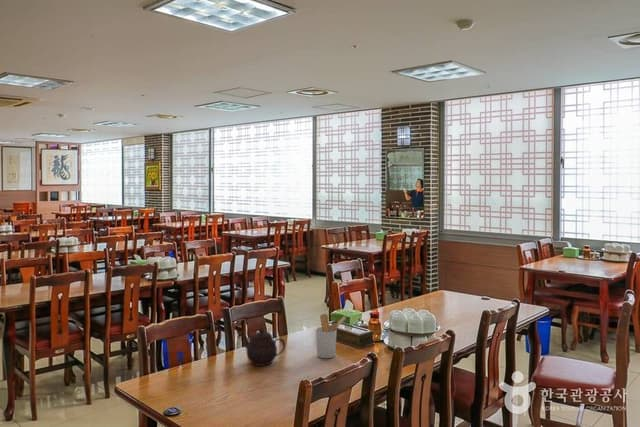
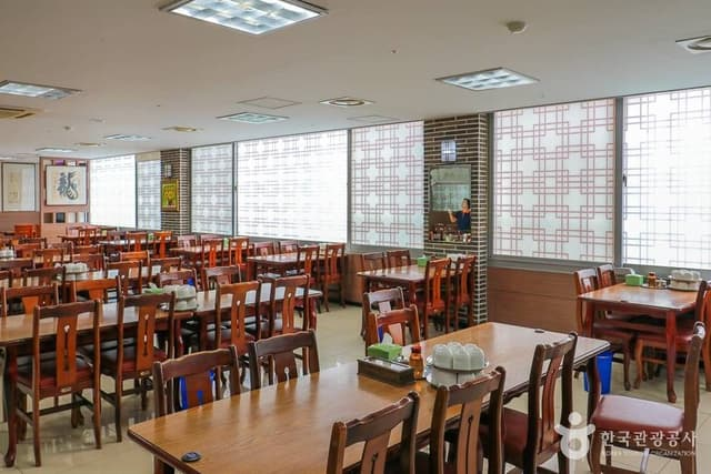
- teapot (263, 345)
- utensil holder (331, 335)
